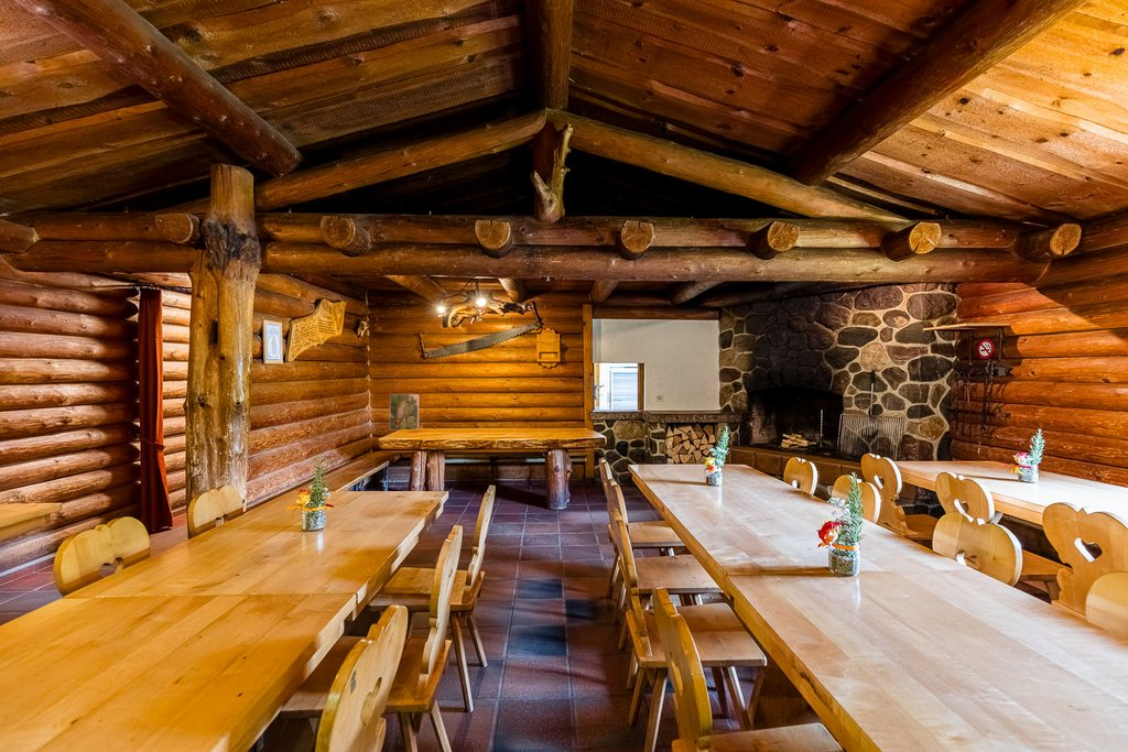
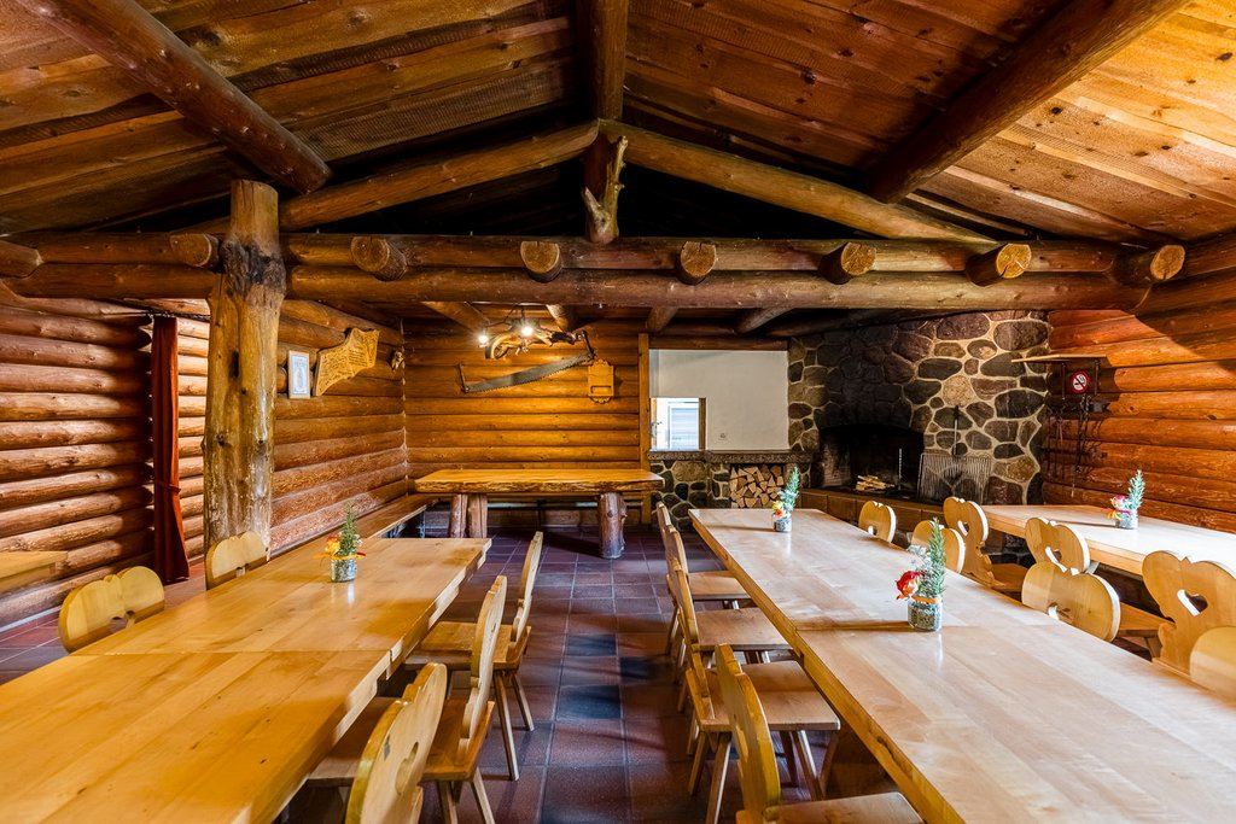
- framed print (404, 412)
